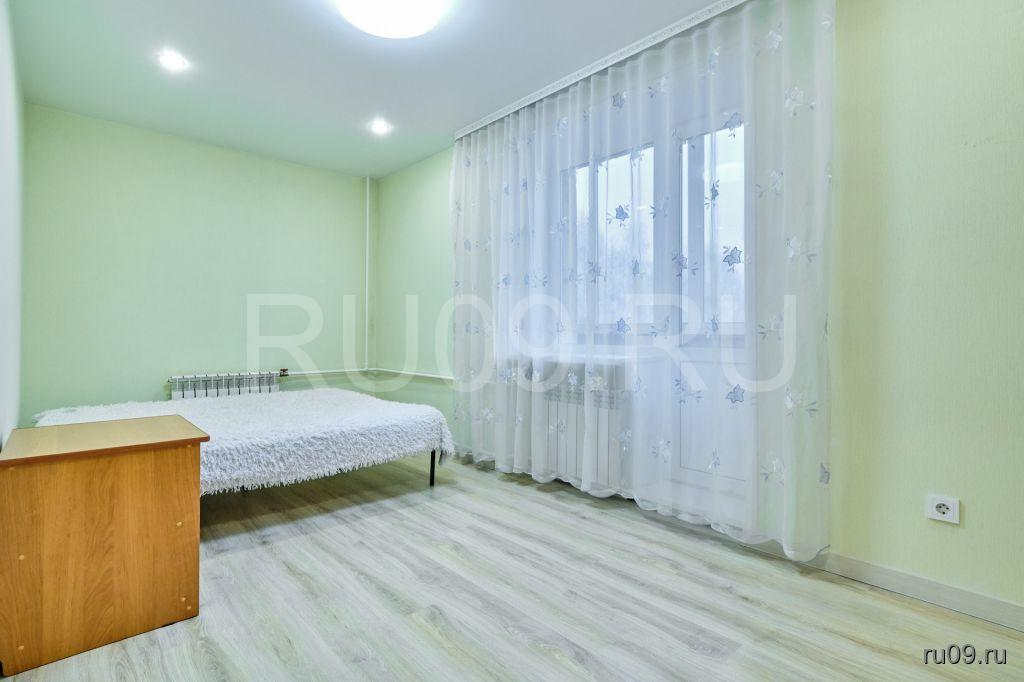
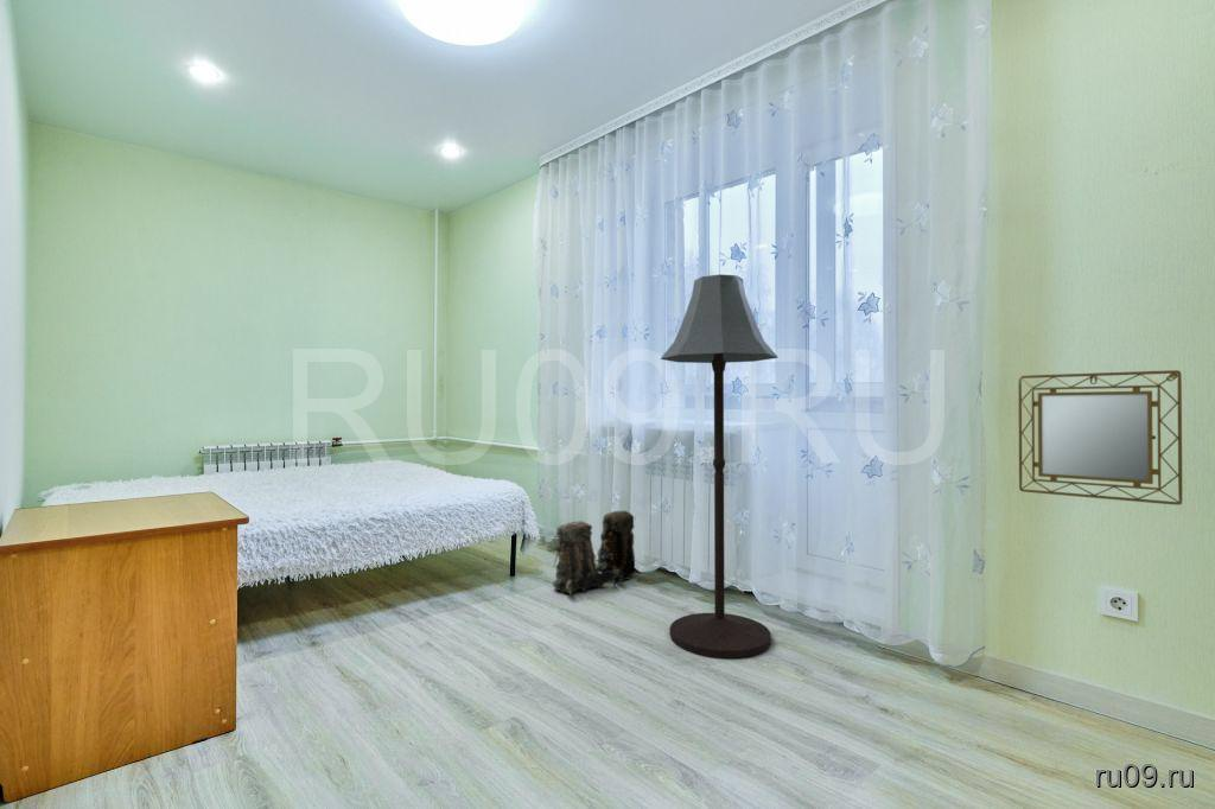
+ floor lamp (719, 458)
+ backpack (598, 550)
+ home mirror (1093, 435)
